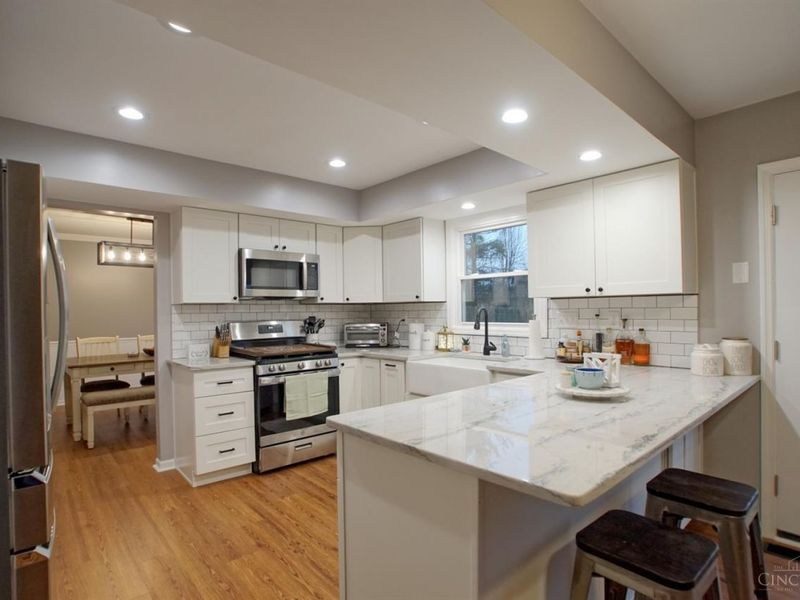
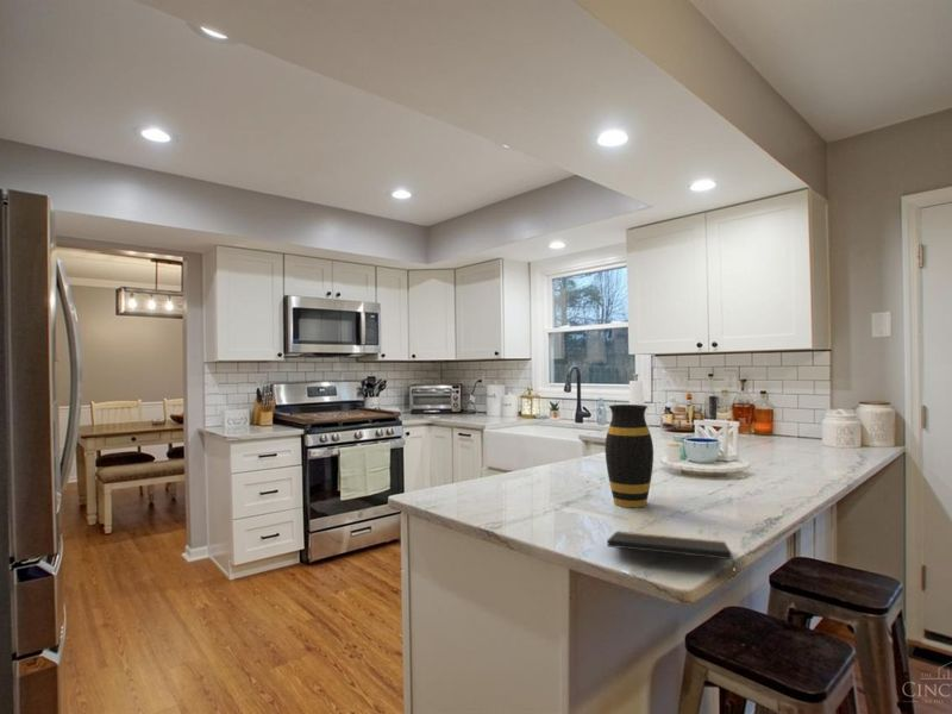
+ vase (628, 453)
+ notepad (668, 544)
